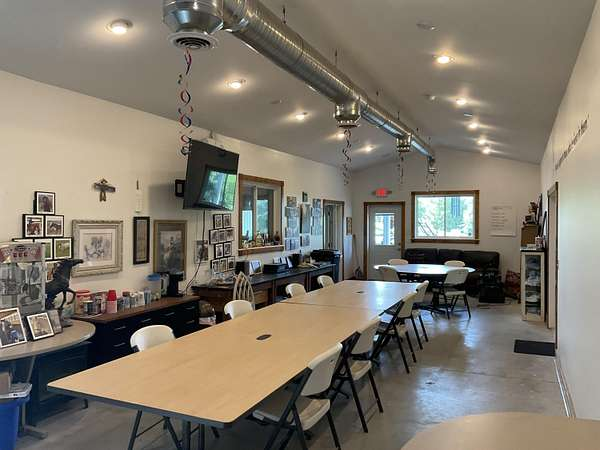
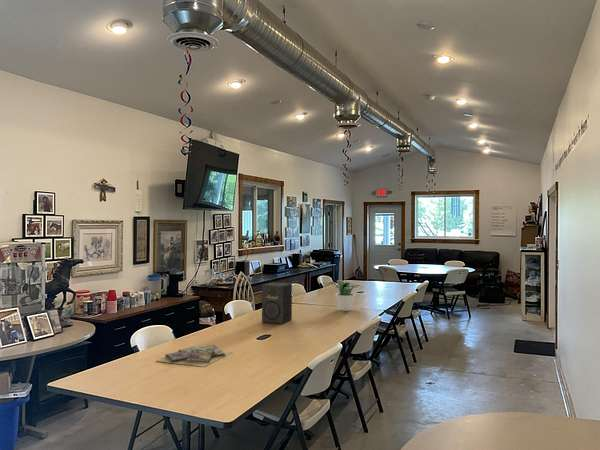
+ video game cases (196, 352)
+ speaker (276, 302)
+ potted plant (343, 295)
